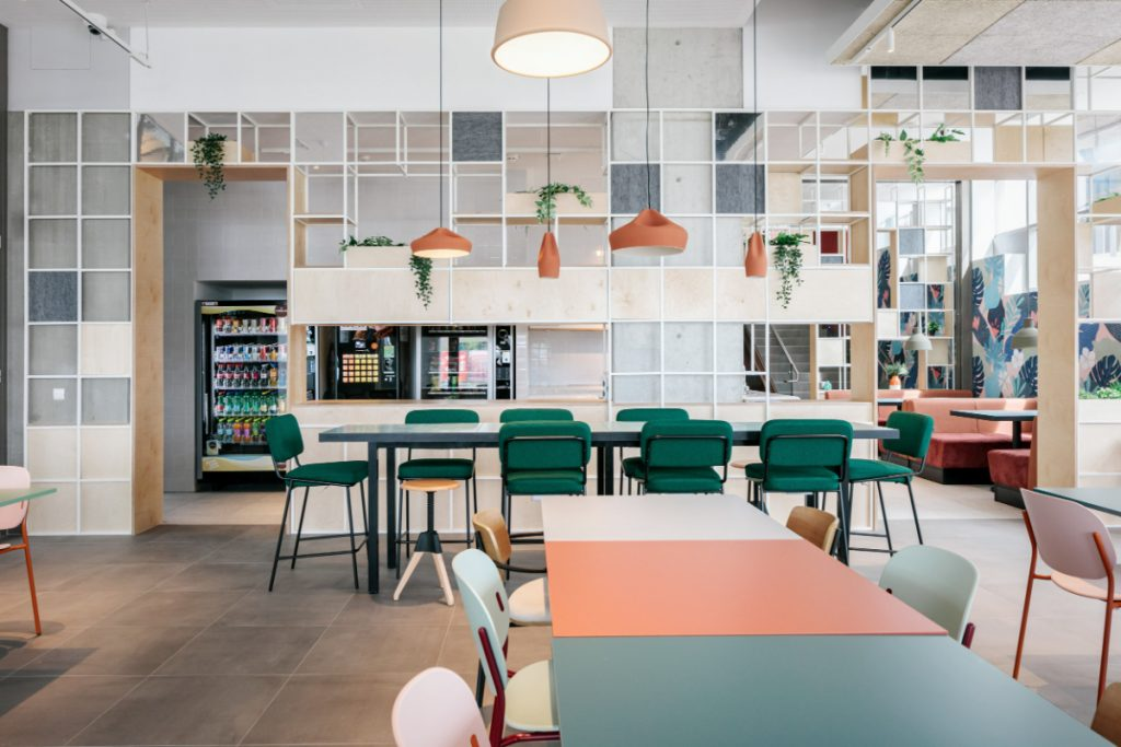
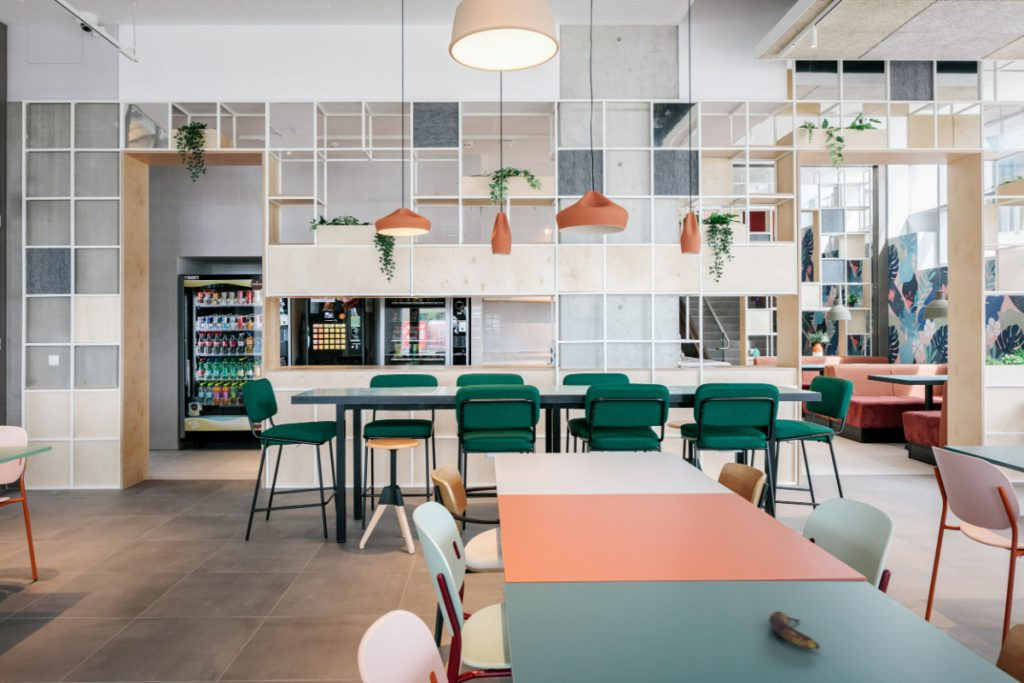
+ banana (793, 628)
